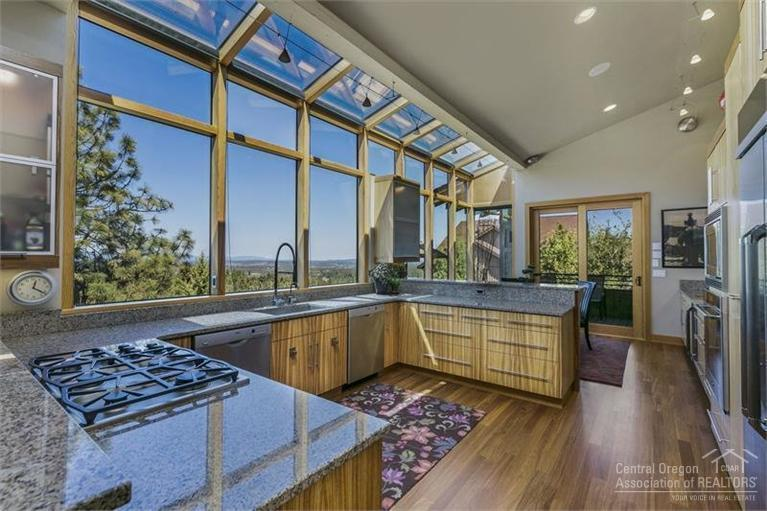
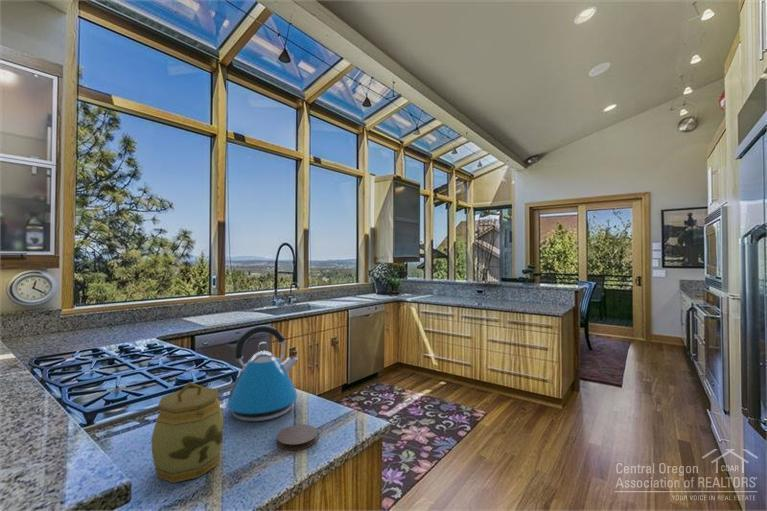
+ jar (189, 423)
+ kettle (260, 367)
+ coaster (297, 436)
